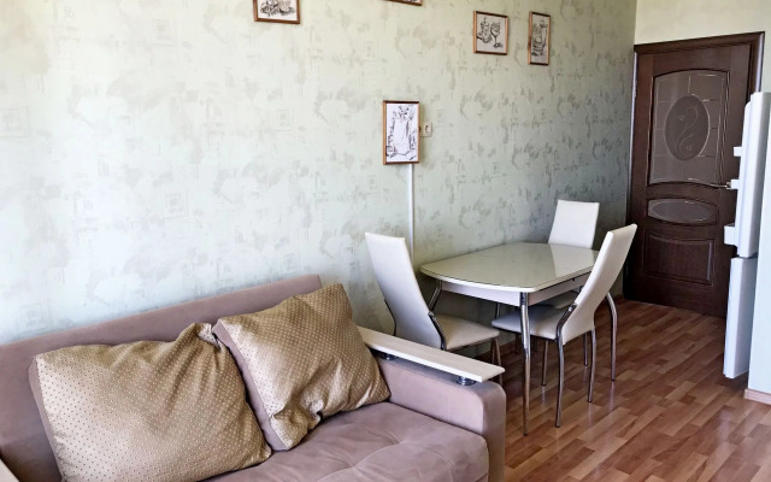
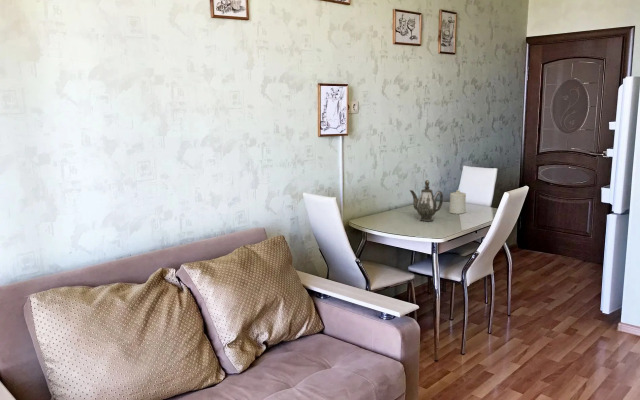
+ teapot (425, 200)
+ candle (457, 200)
